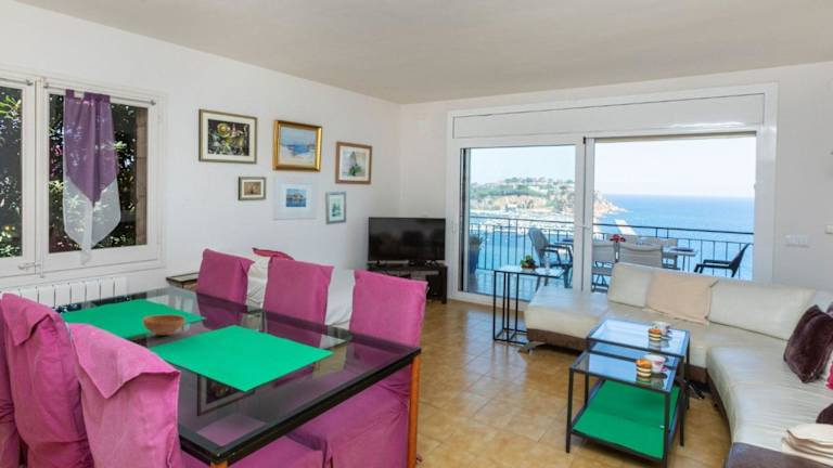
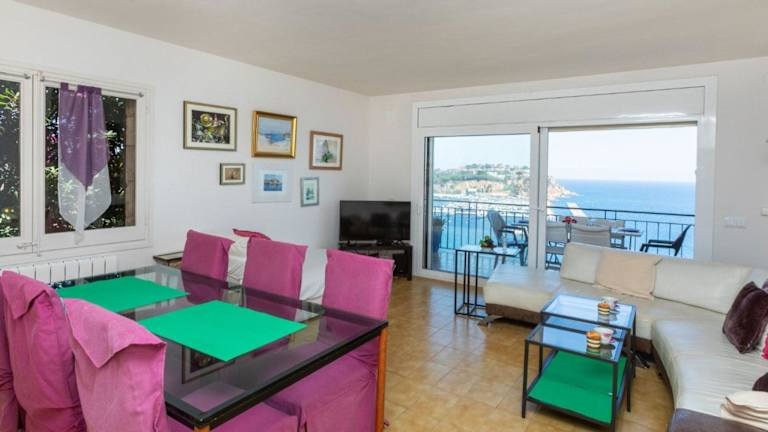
- bowl (164, 325)
